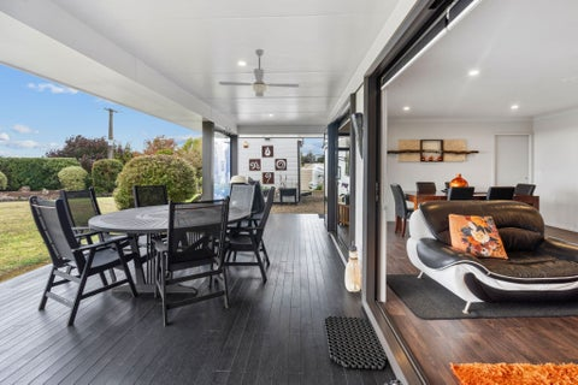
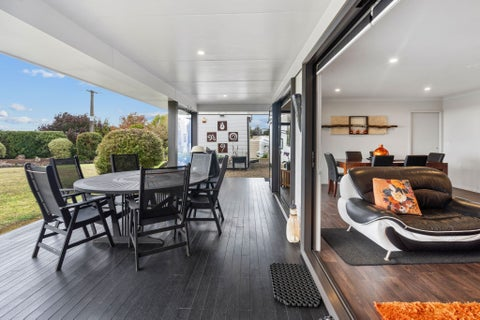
- ceiling fan (259, 71)
